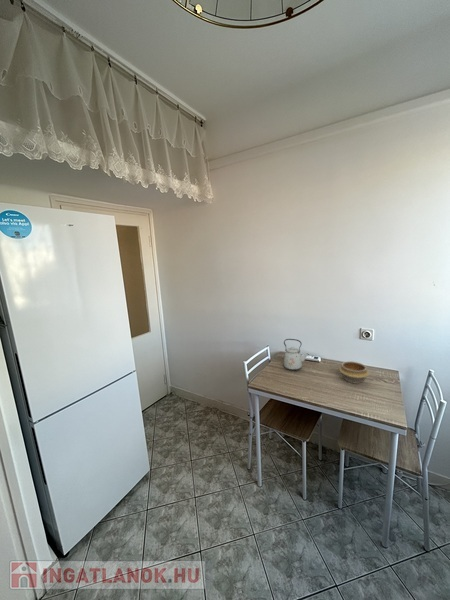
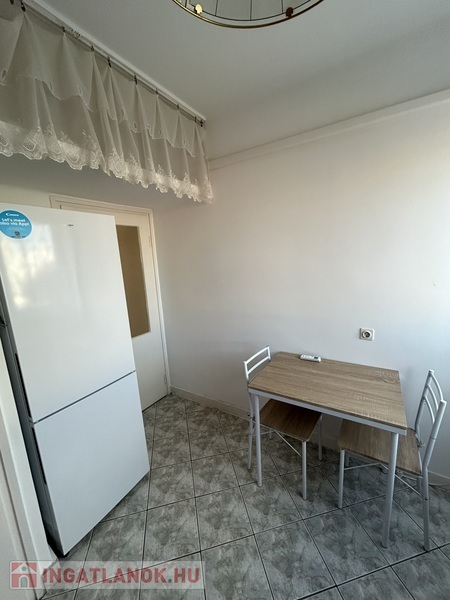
- kettle (296, 353)
- bowl (353, 372)
